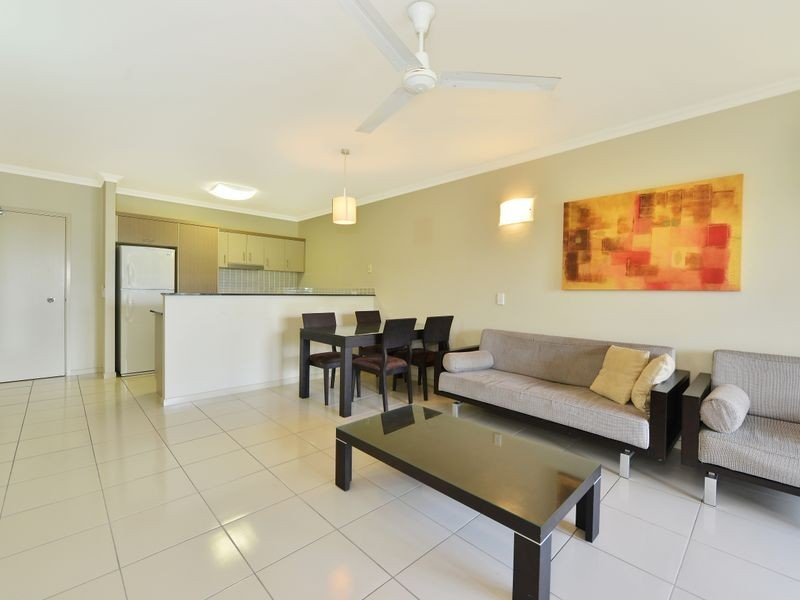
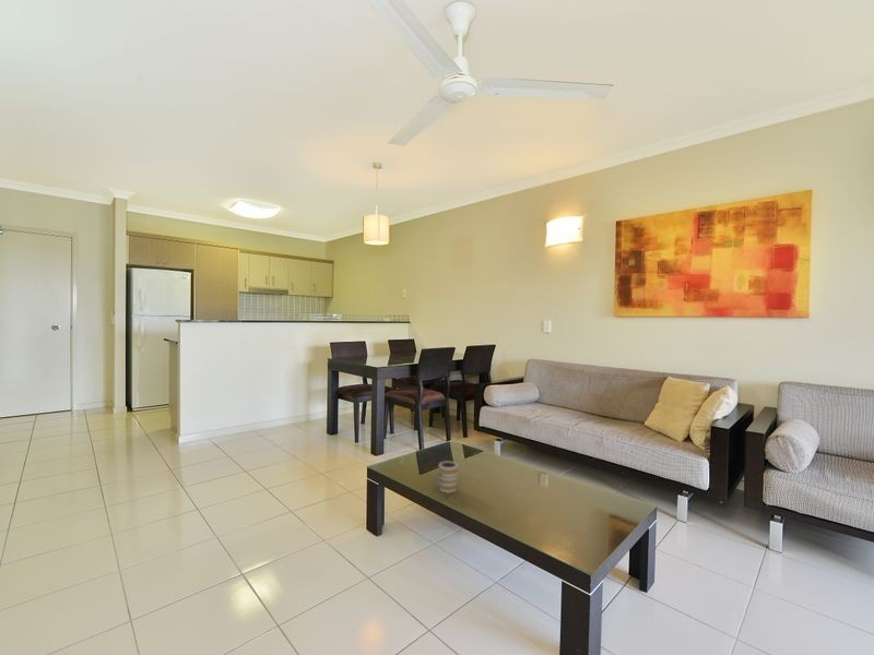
+ mug (445, 477)
